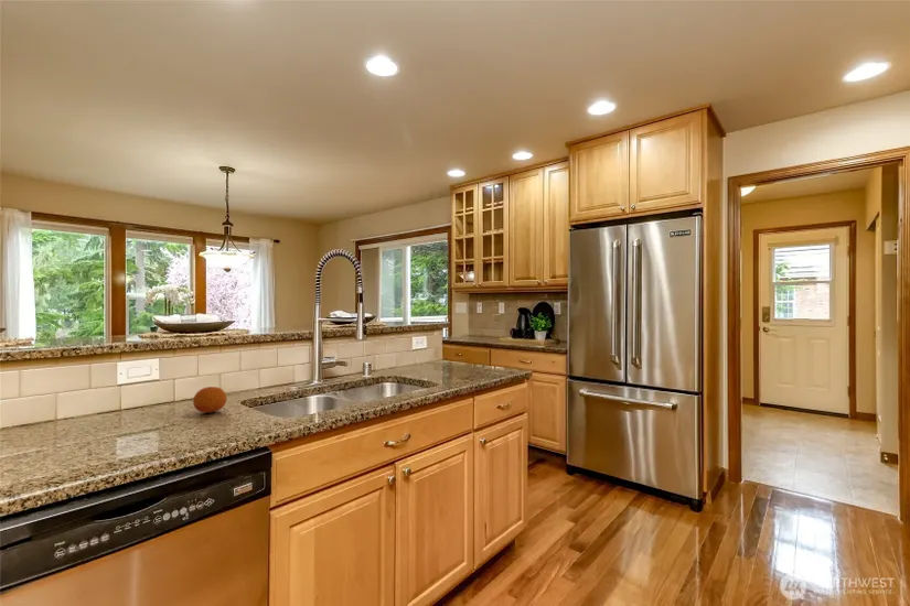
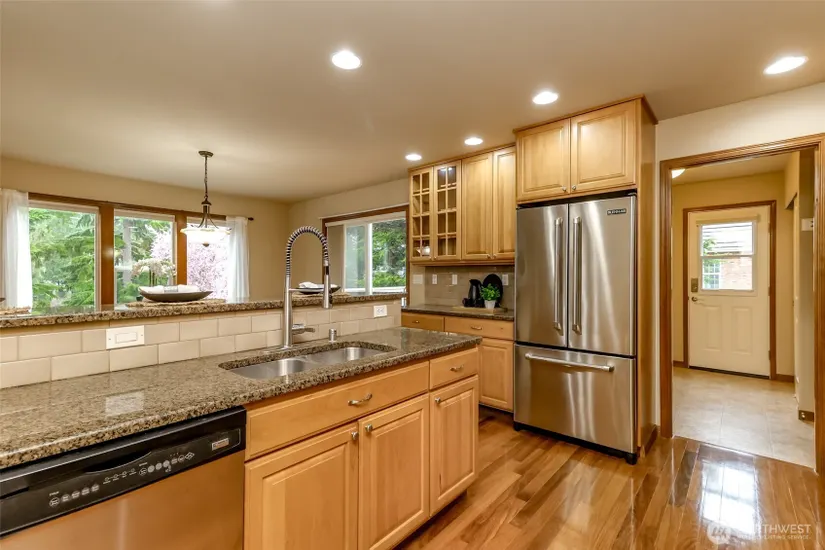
- fruit (210, 399)
